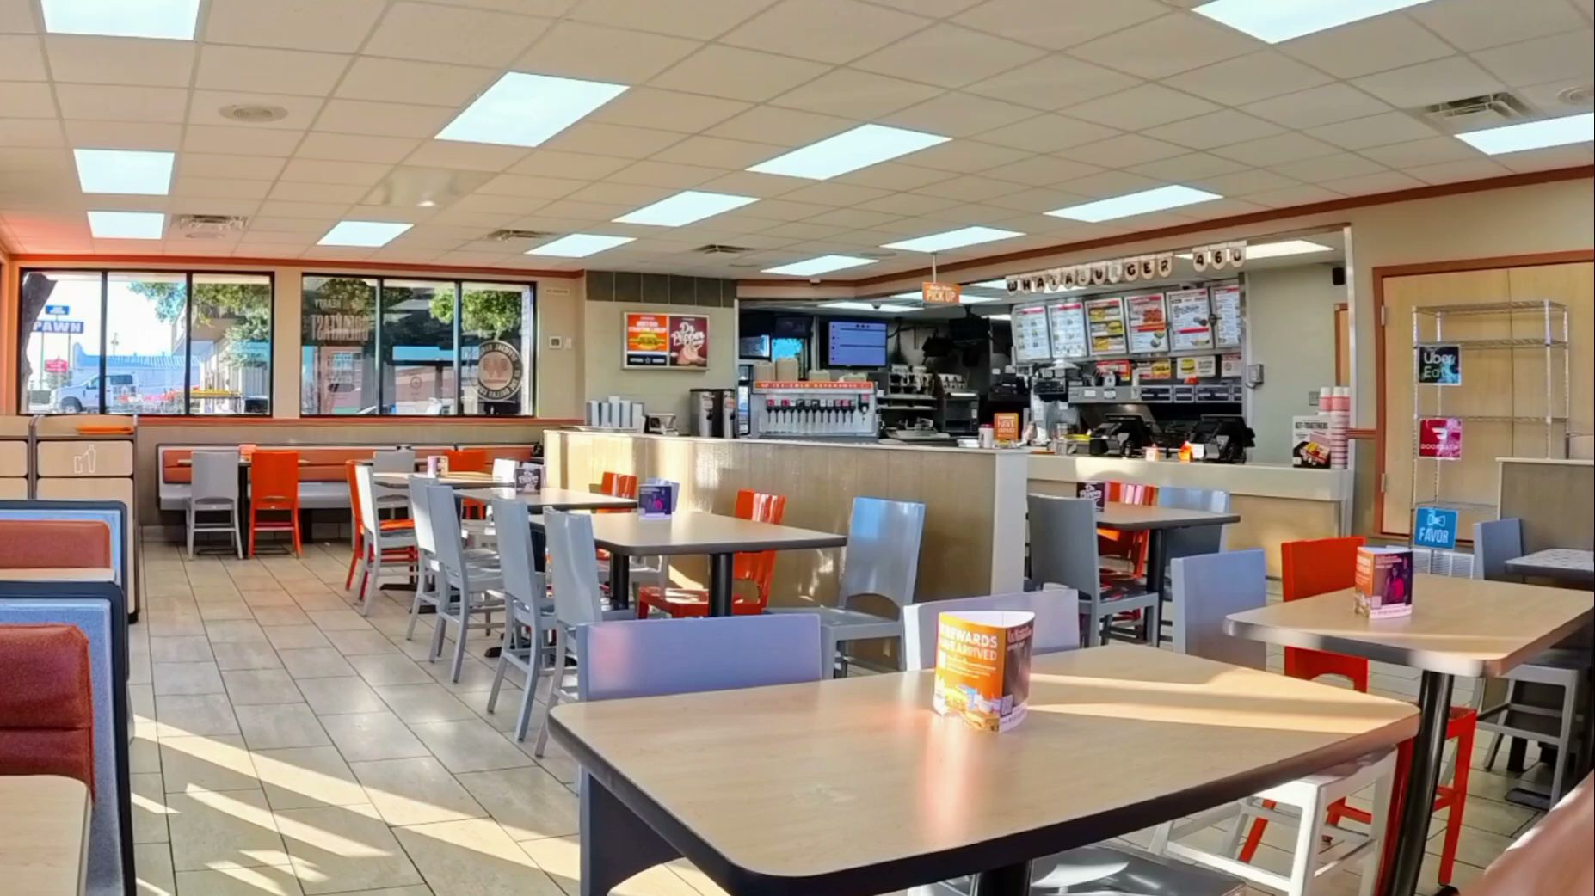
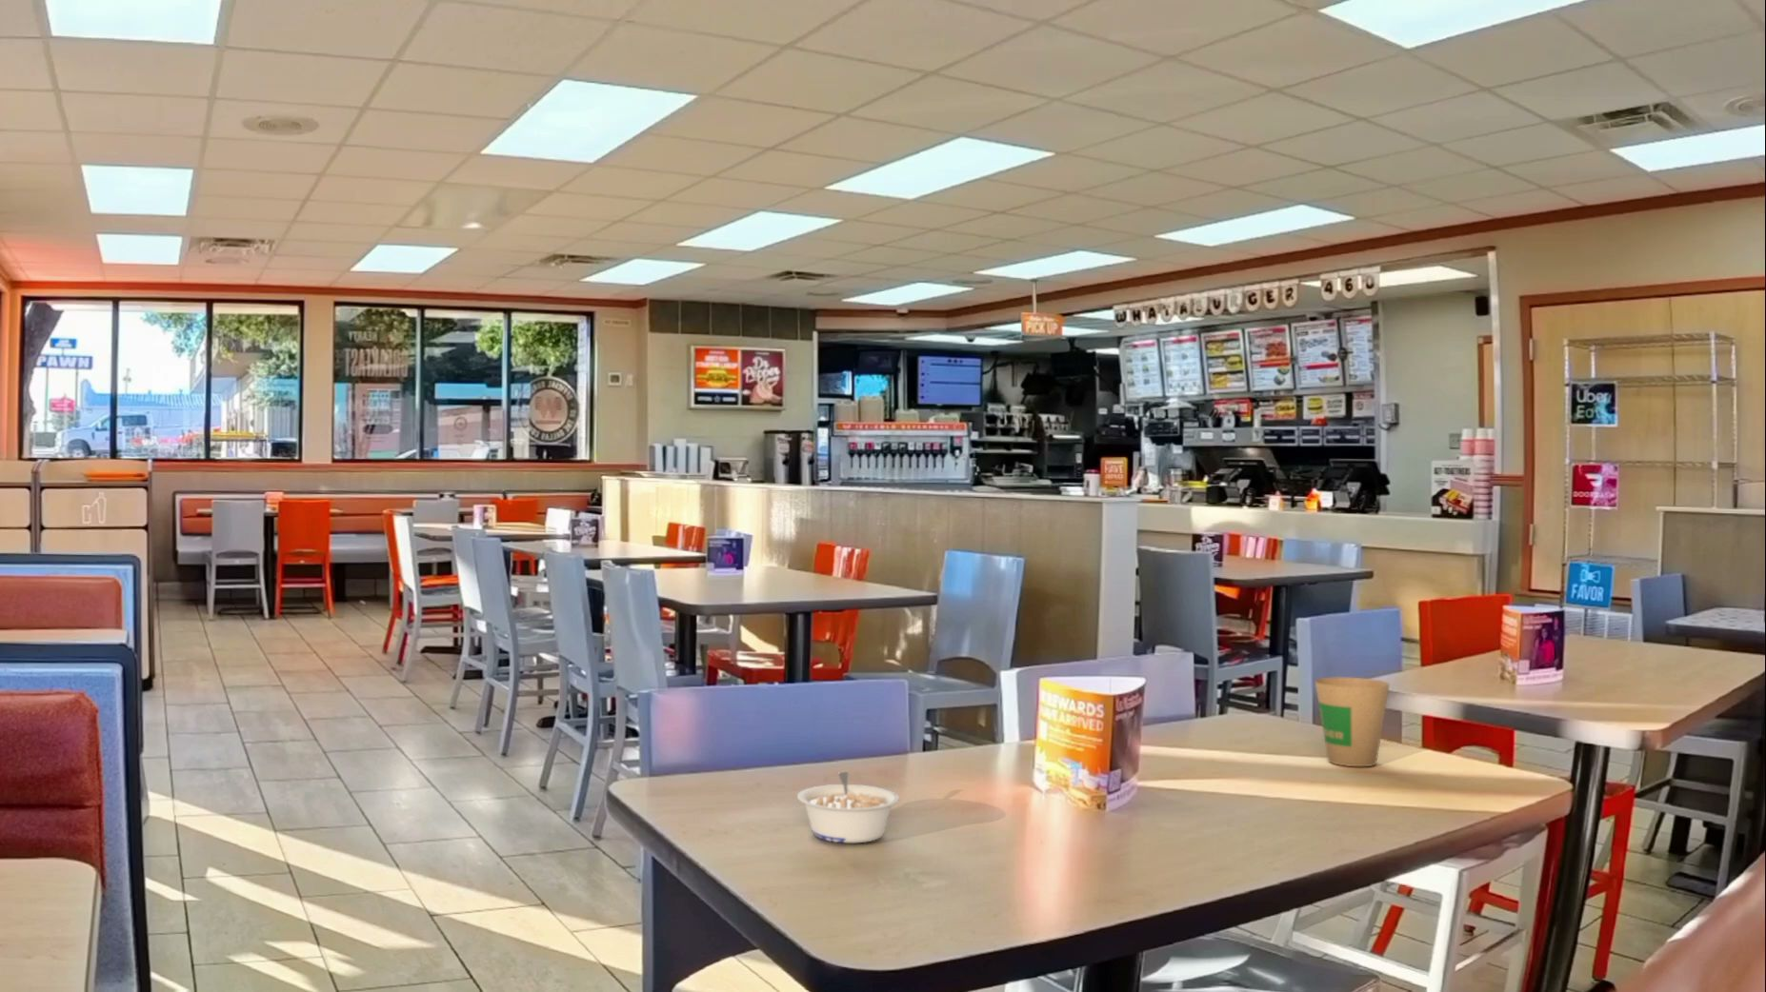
+ legume (845, 810)
+ paper cup (1351, 722)
